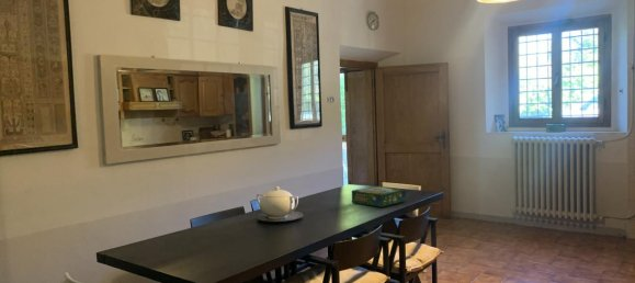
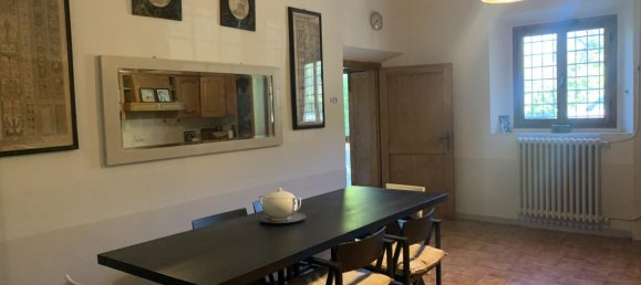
- board game (378, 195)
